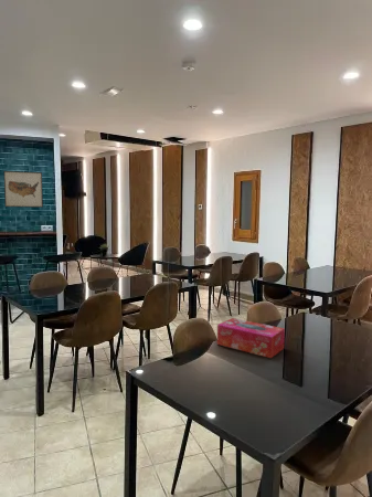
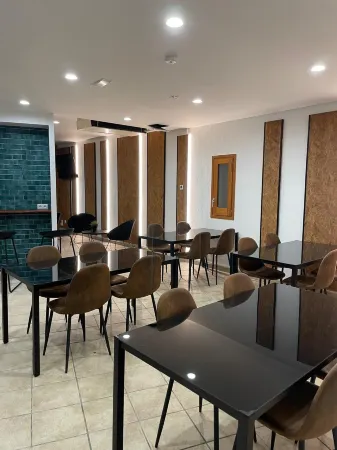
- tissue box (249, 336)
- wall art (23, 189)
